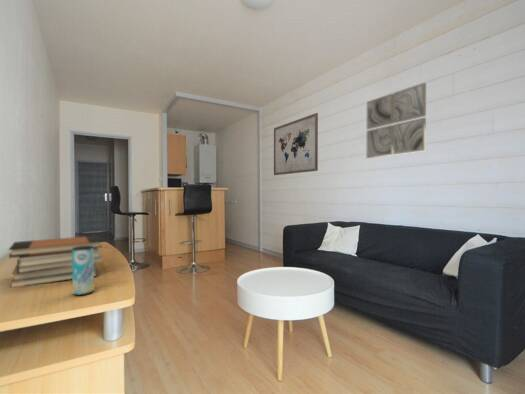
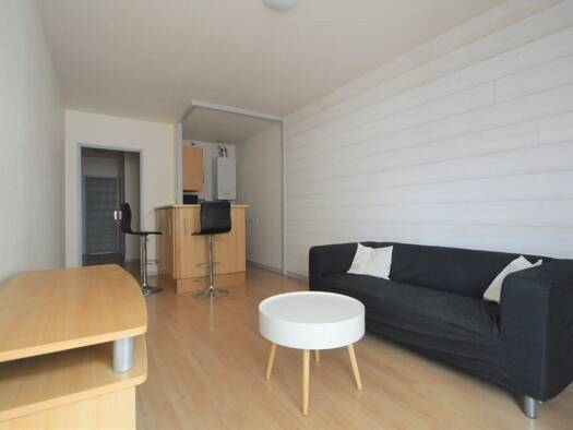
- beverage can (83, 270)
- wall art (393, 123)
- wall art (293, 147)
- book stack (59, 258)
